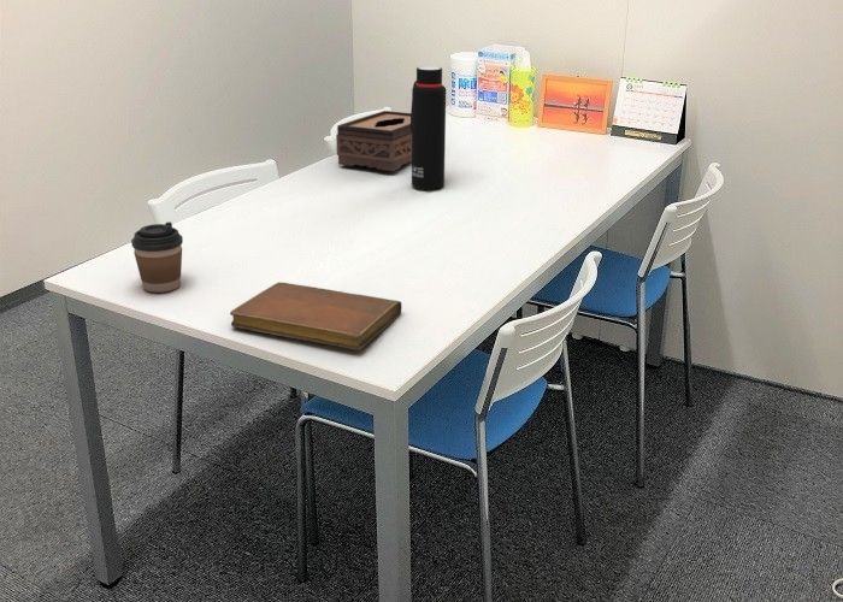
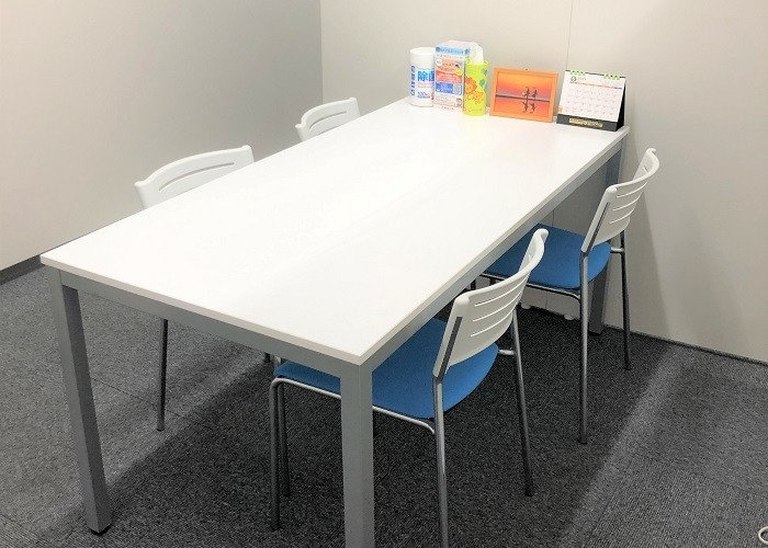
- notebook (317, 312)
- tissue box (388, 138)
- coffee cup (158, 255)
- water bottle (426, 128)
